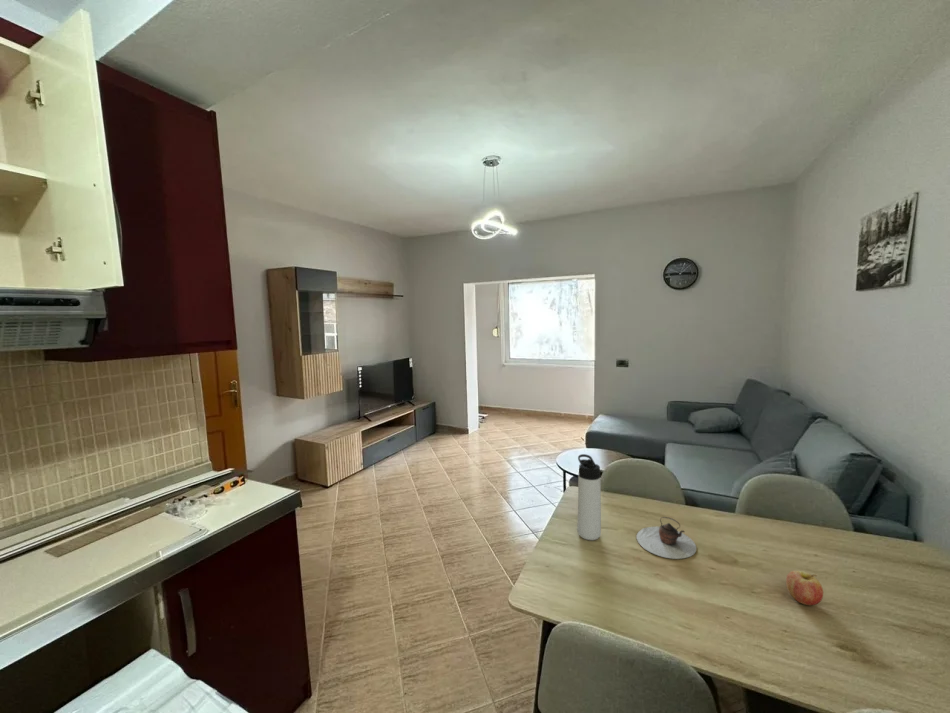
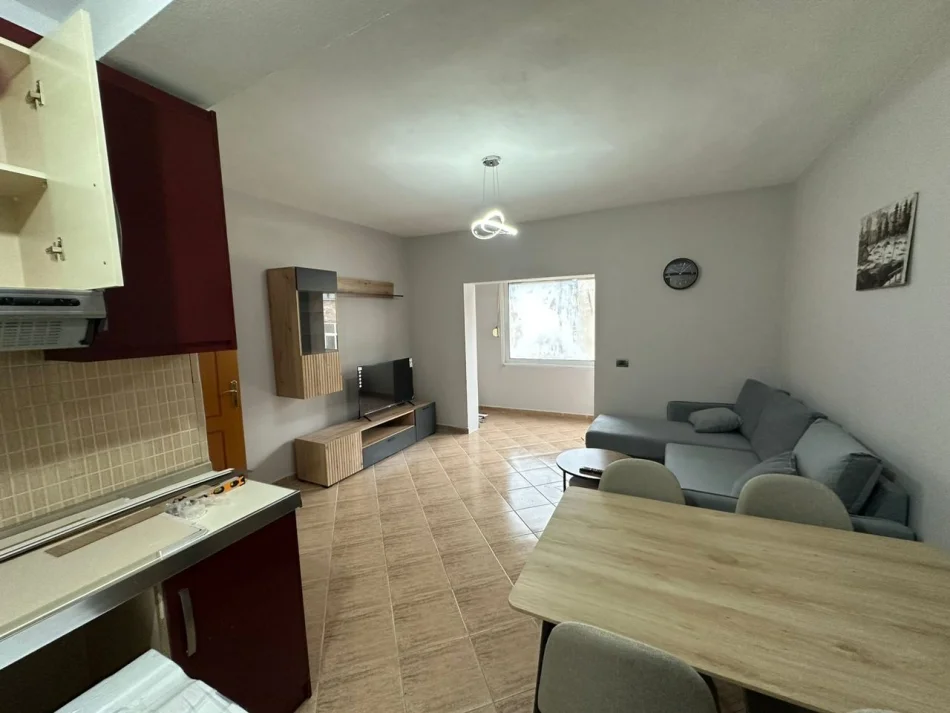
- thermos bottle (587, 496)
- fruit (804, 587)
- teapot (665, 530)
